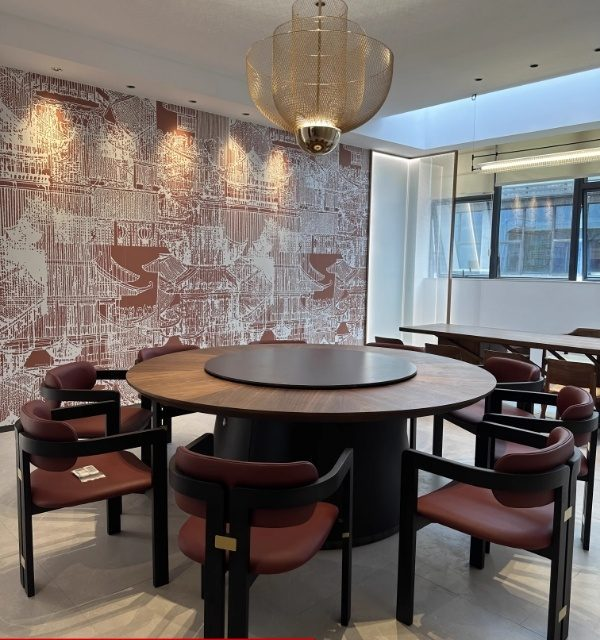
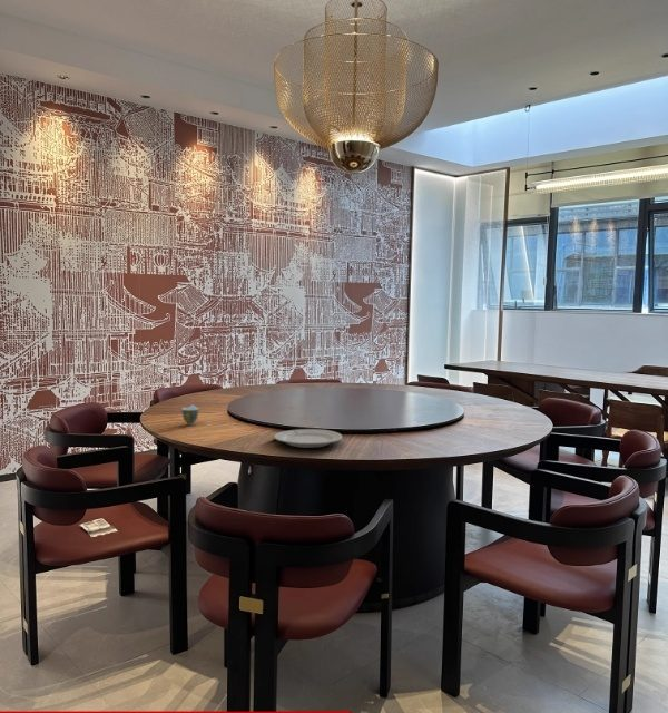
+ teacup (189, 414)
+ chinaware (307, 438)
